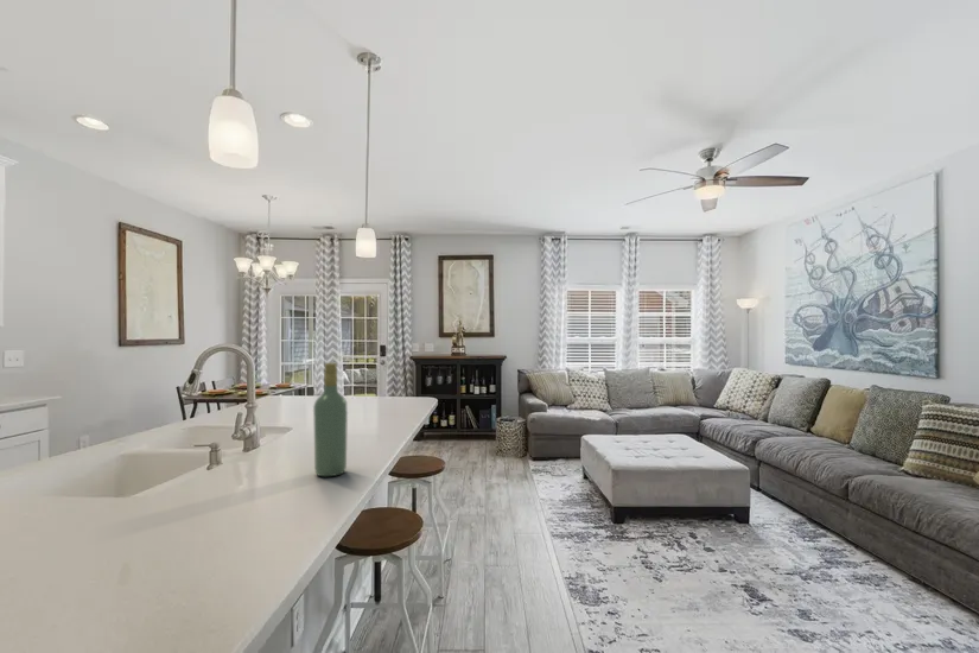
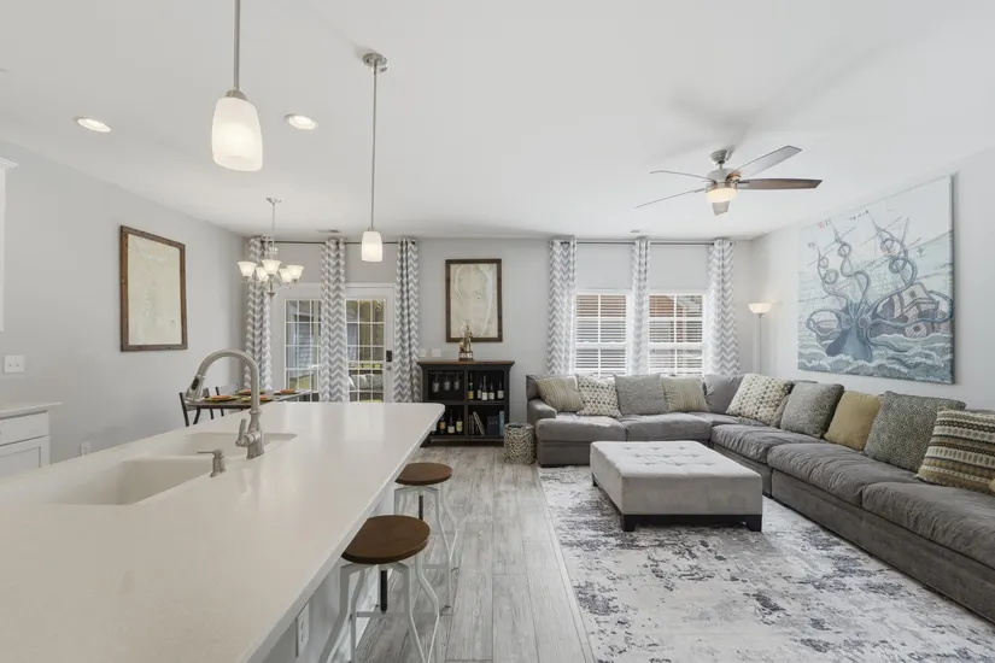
- wine bottle (330, 418)
